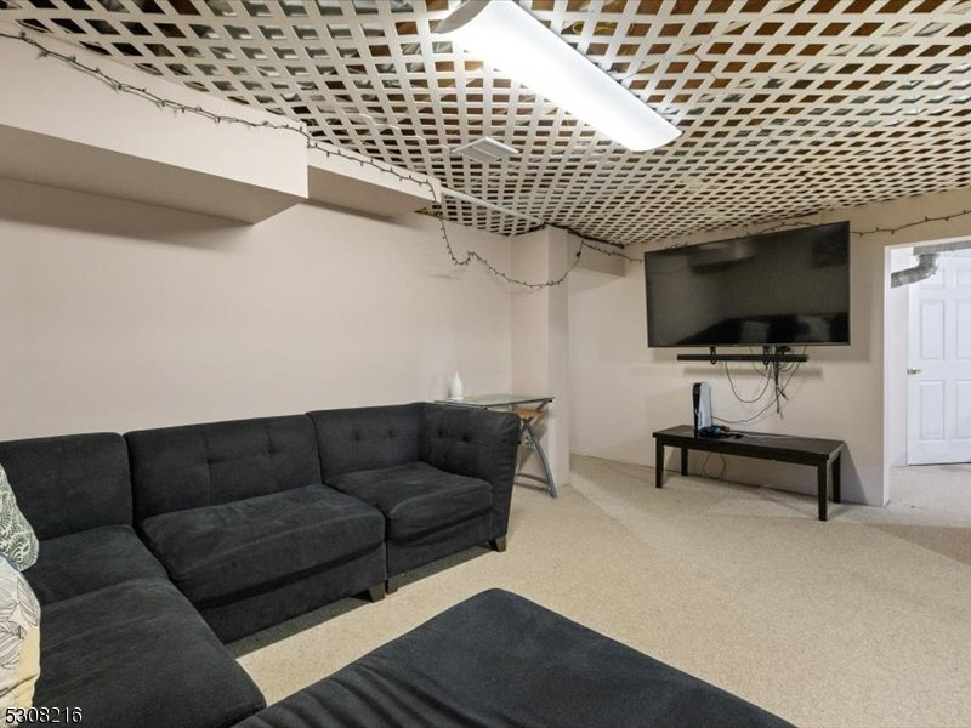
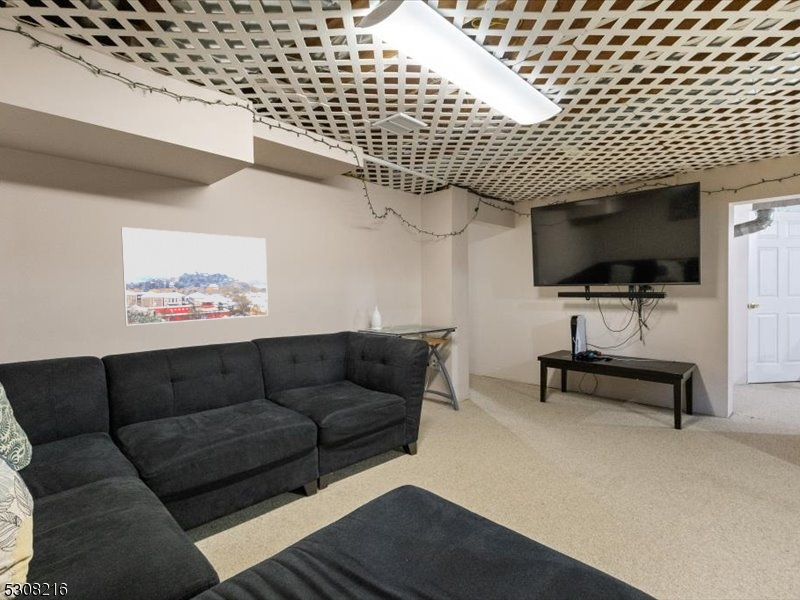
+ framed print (203, 277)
